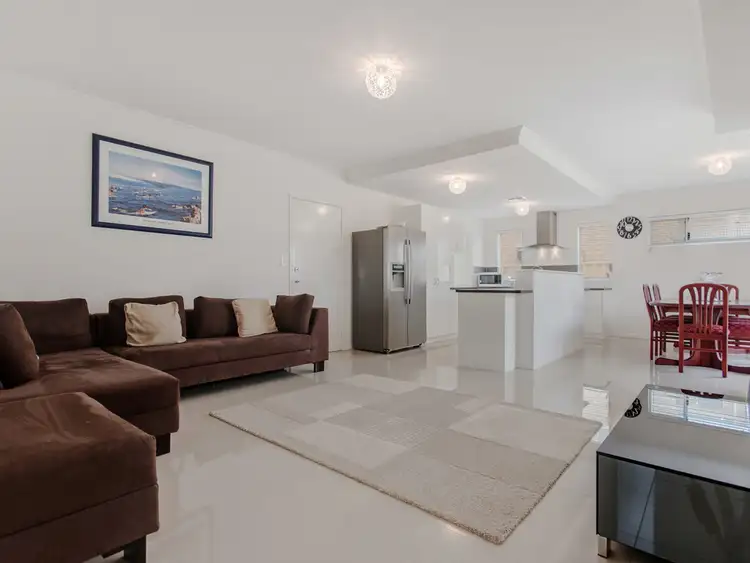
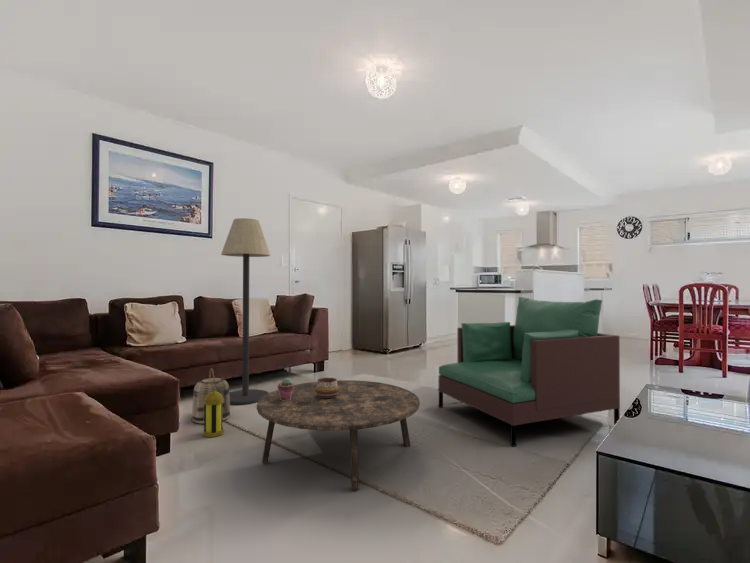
+ armchair (522, 357)
+ potted succulent (285, 388)
+ basket (211, 391)
+ decorative bowl (327, 387)
+ floor lamp (245, 308)
+ lantern (213, 409)
+ coffee table (339, 425)
